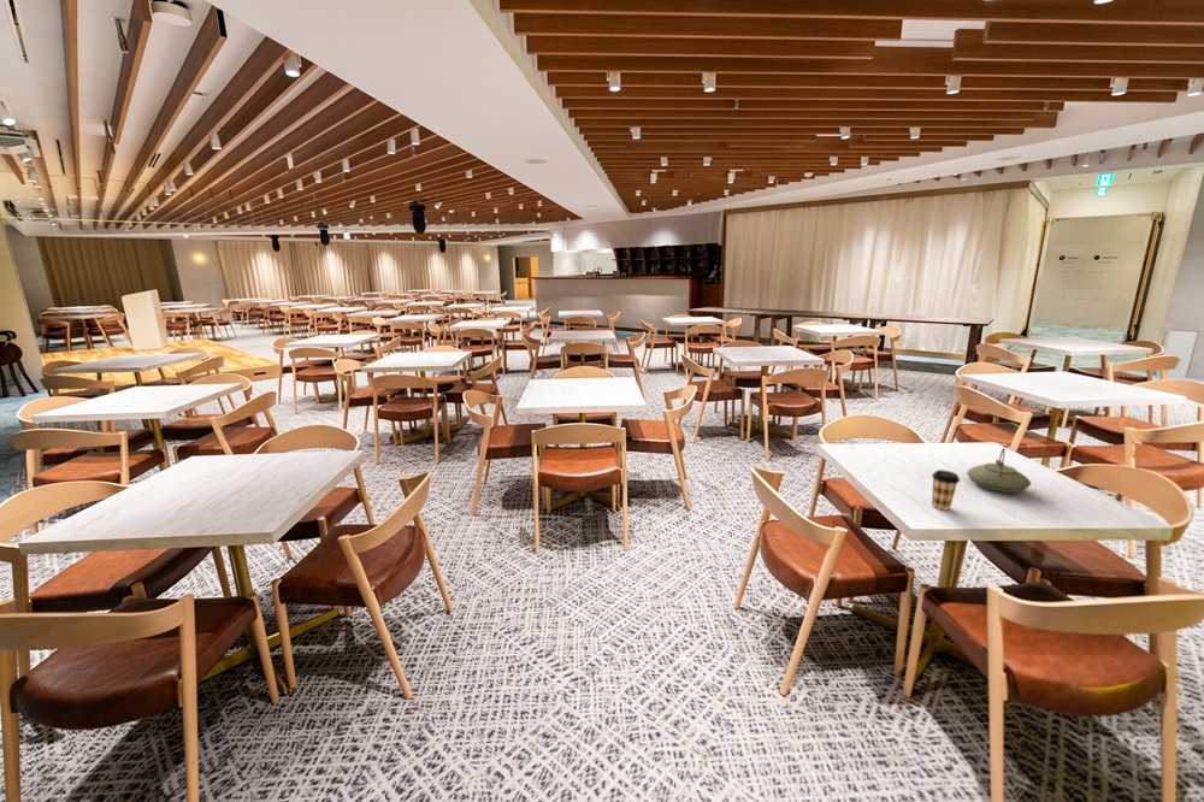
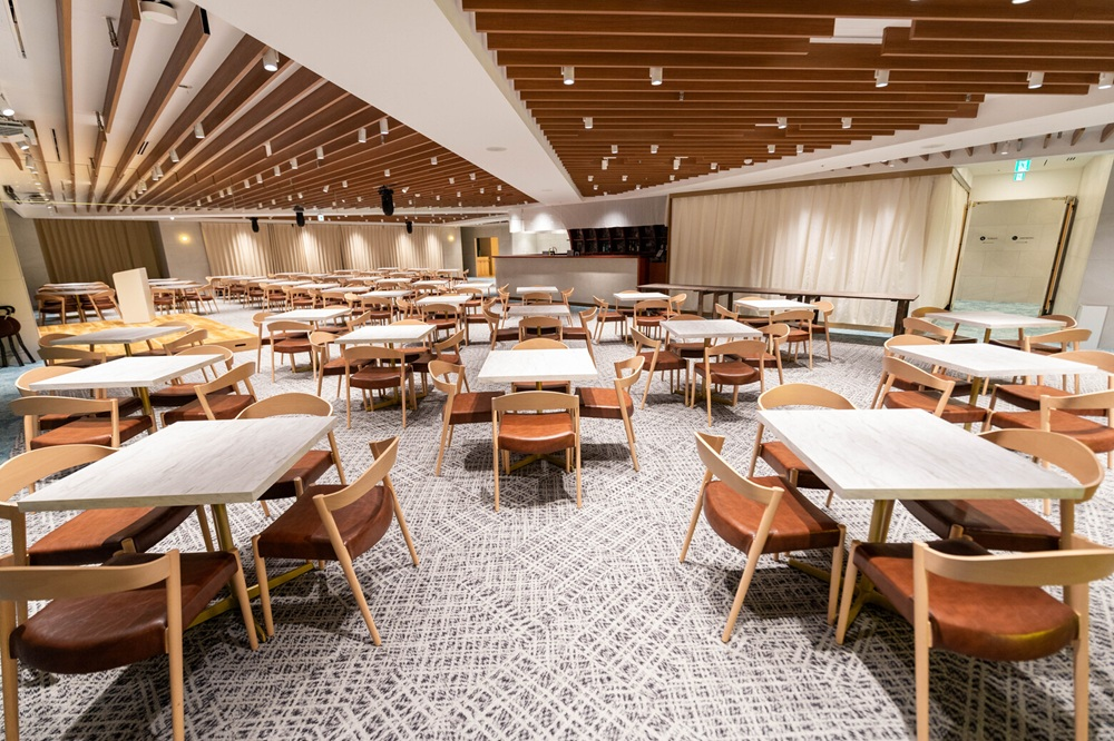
- coffee cup (943, 490)
- teapot (999, 466)
